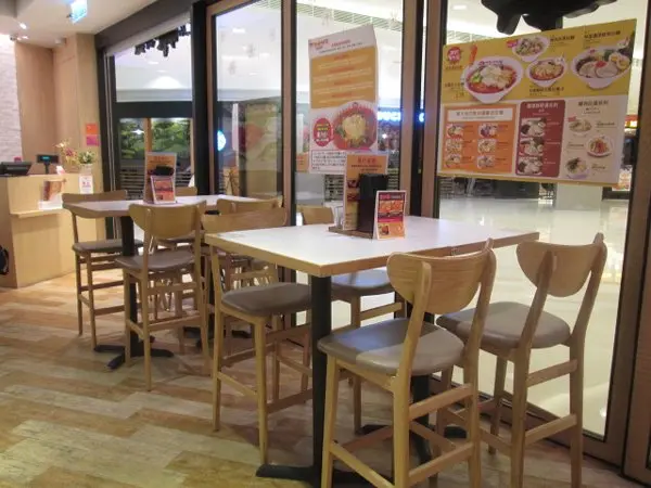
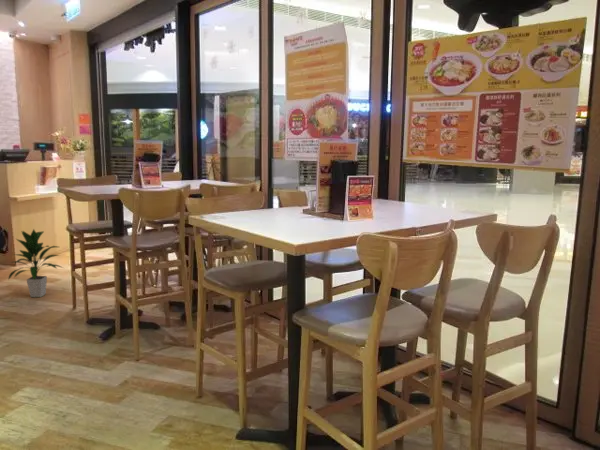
+ indoor plant (34, 261)
